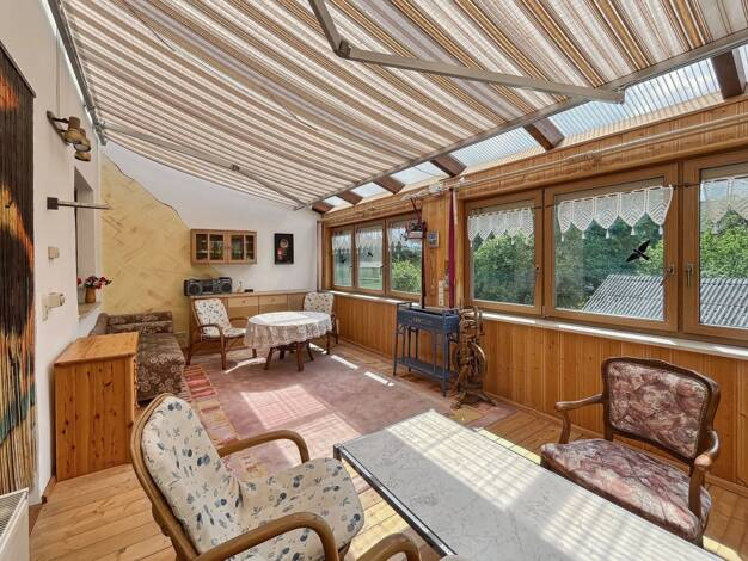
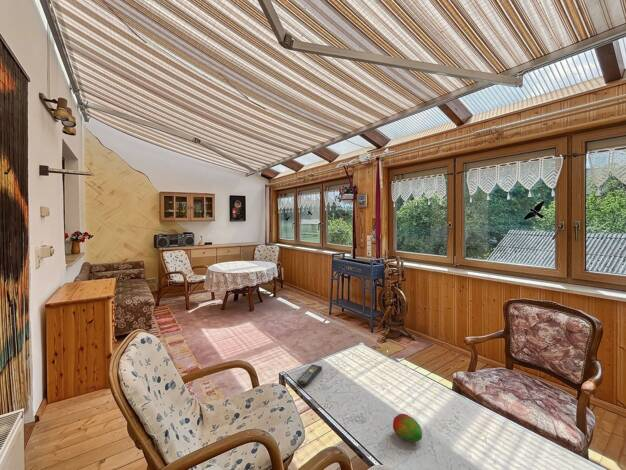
+ fruit (407, 427)
+ remote control (310, 374)
